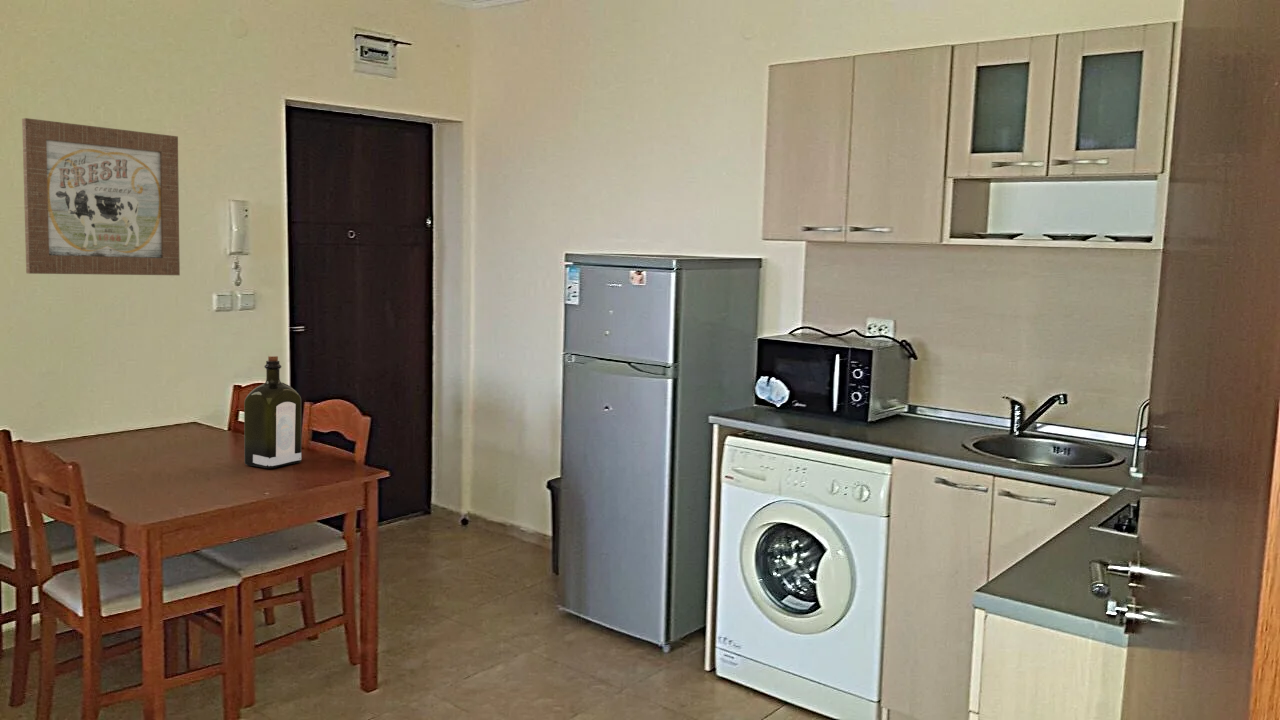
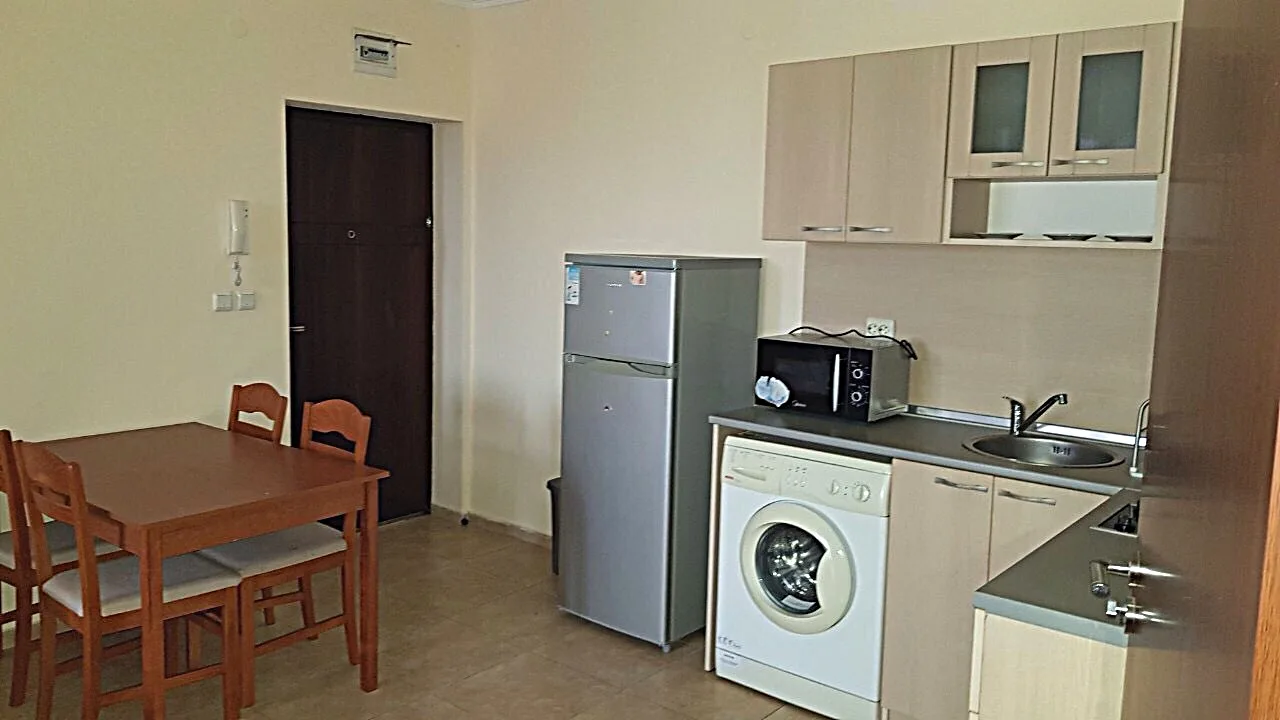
- liquor (273, 410)
- wall art (105, 201)
